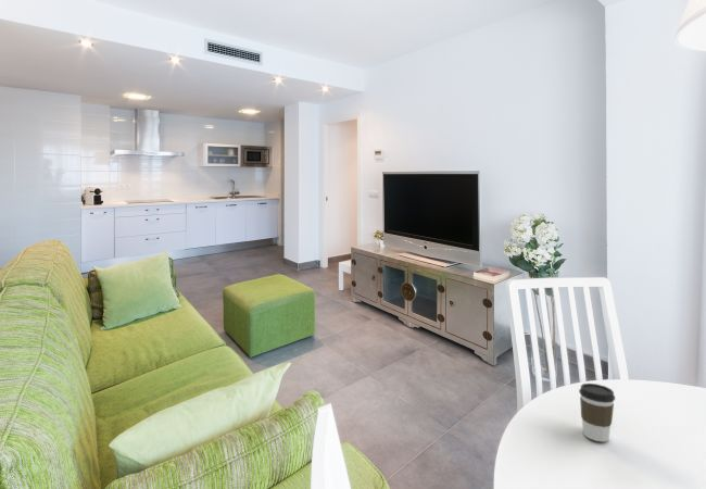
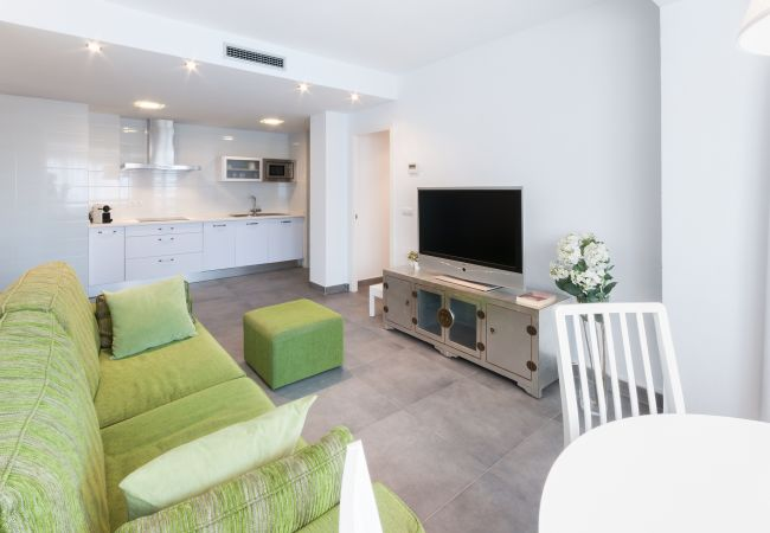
- coffee cup (596, 412)
